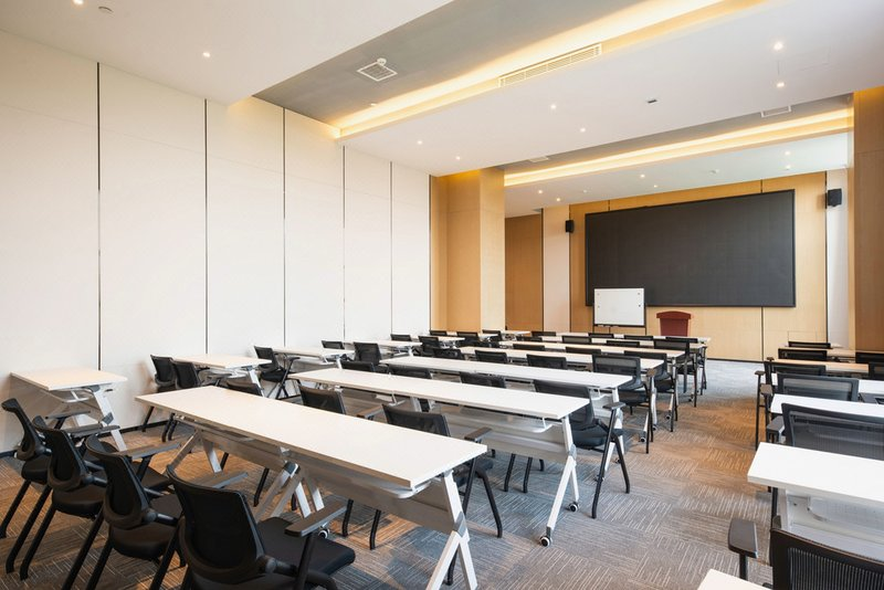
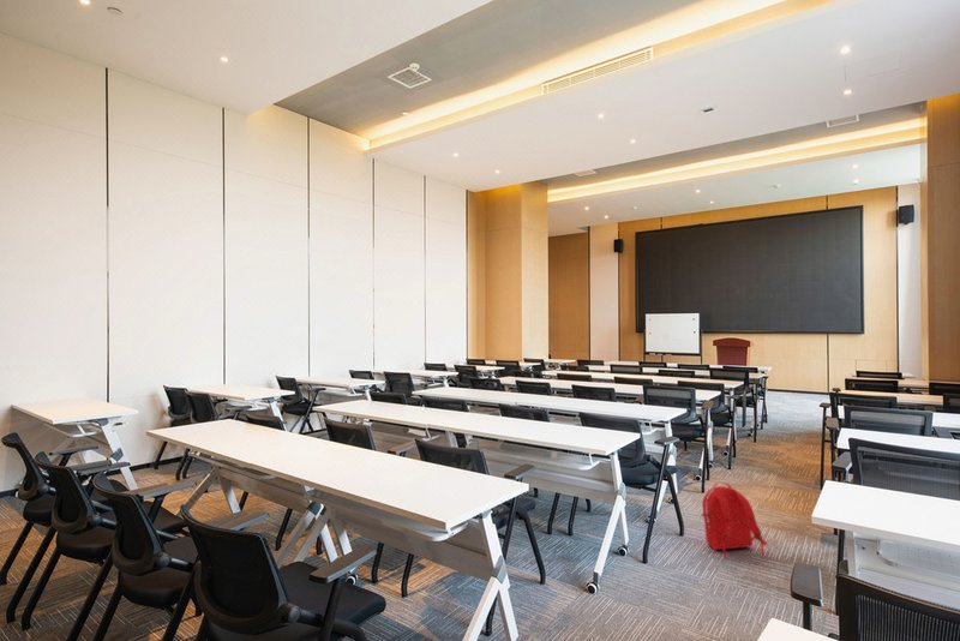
+ backpack (730, 516)
